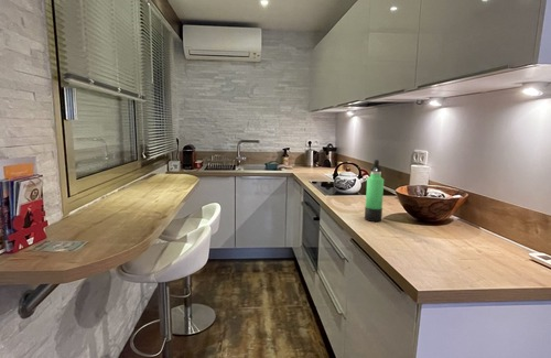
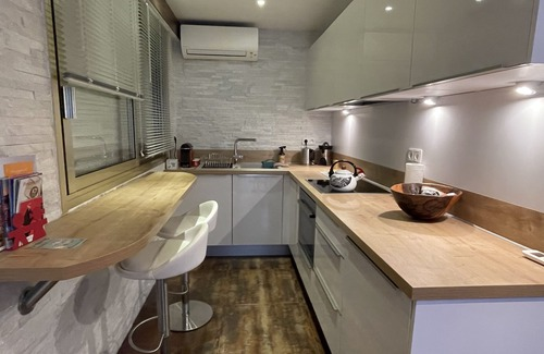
- thermos bottle (375, 189)
